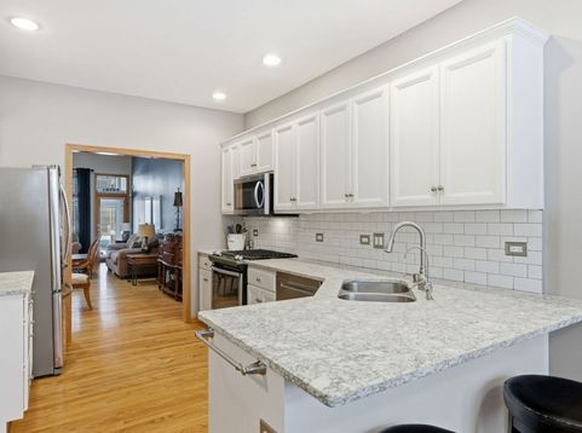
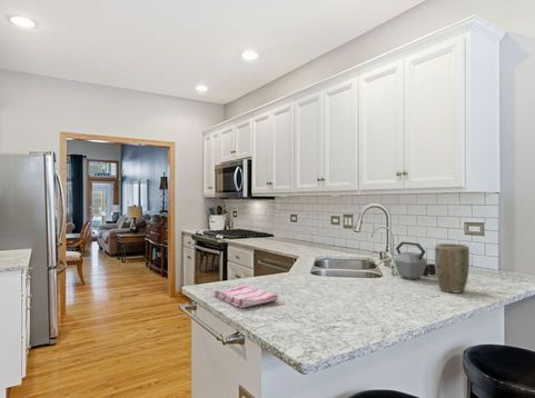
+ kettle (418, 258)
+ dish towel (245, 293)
+ plant pot (452, 267)
